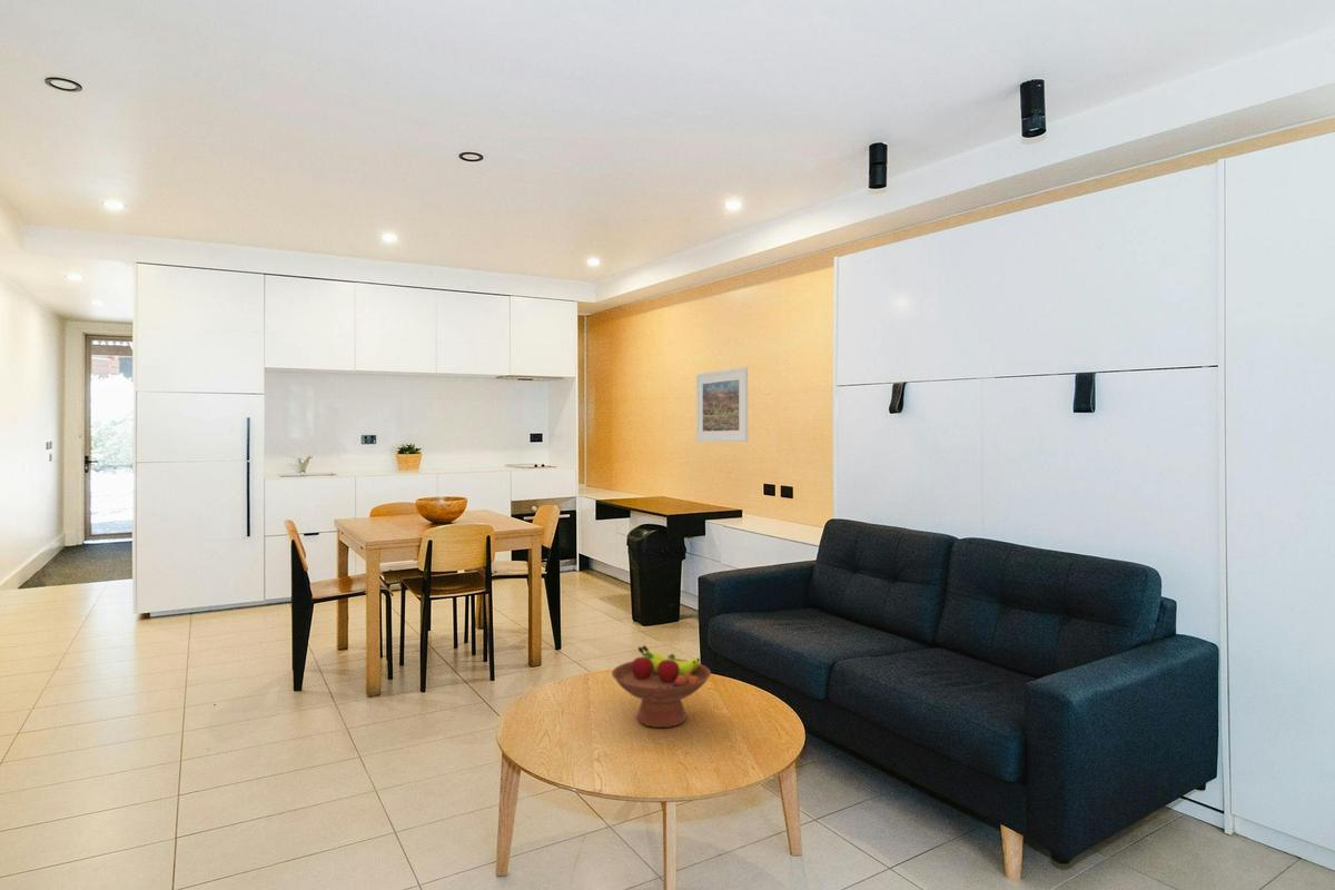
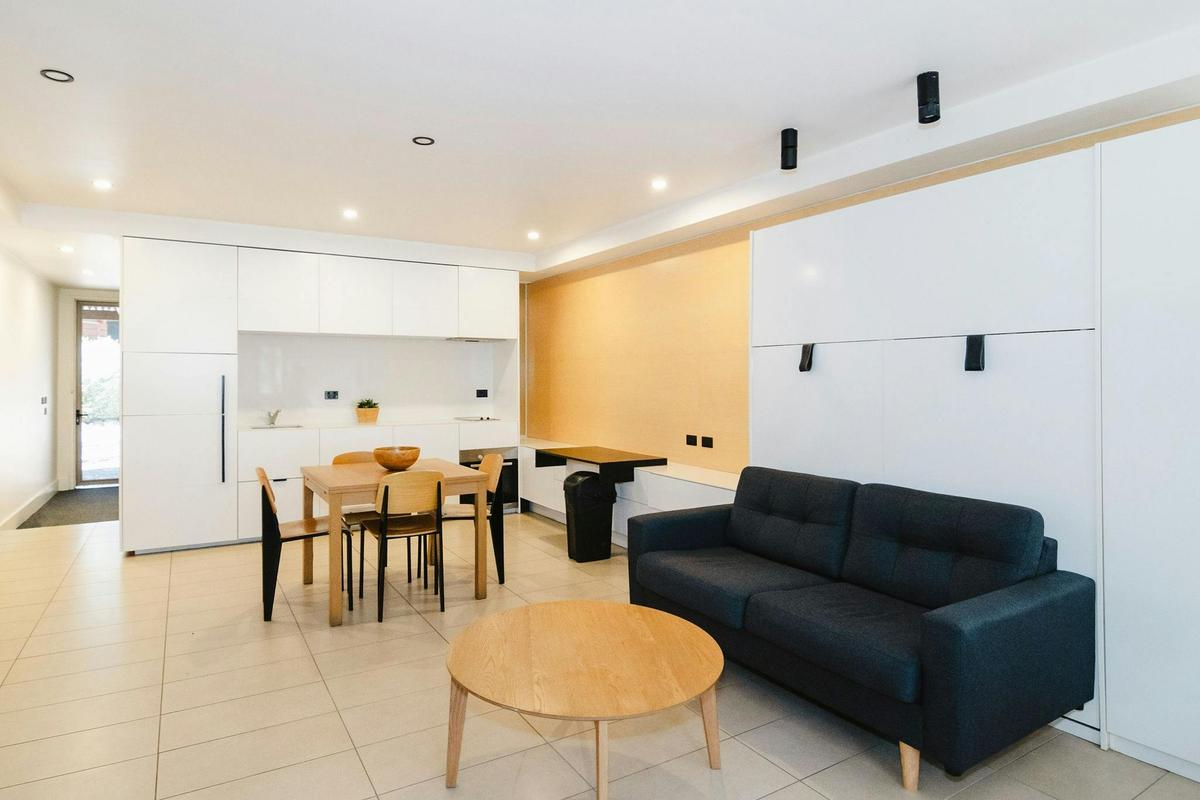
- fruit bowl (661, 686)
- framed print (720, 406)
